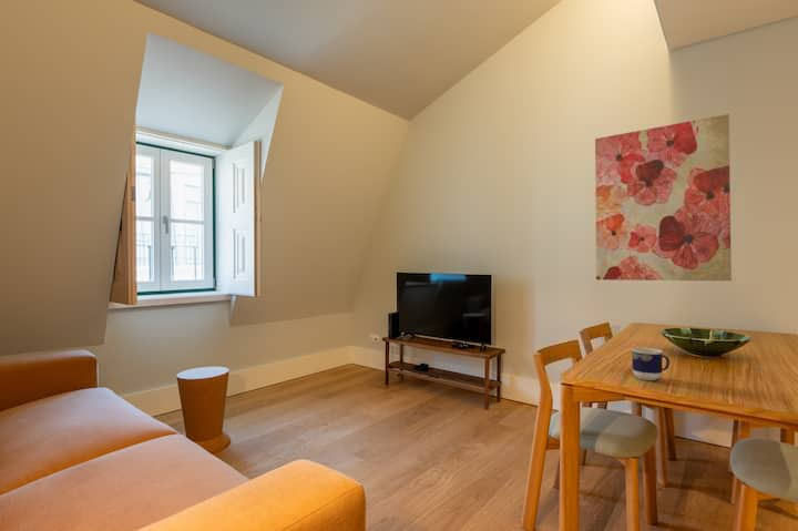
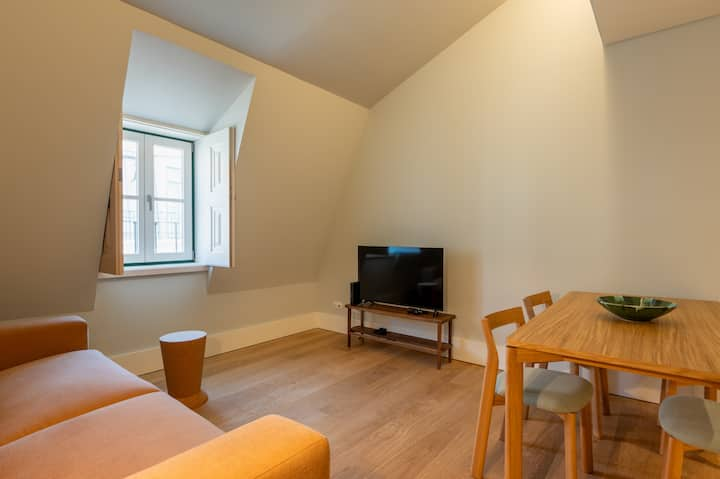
- cup (651, 365)
- wall art (657, 203)
